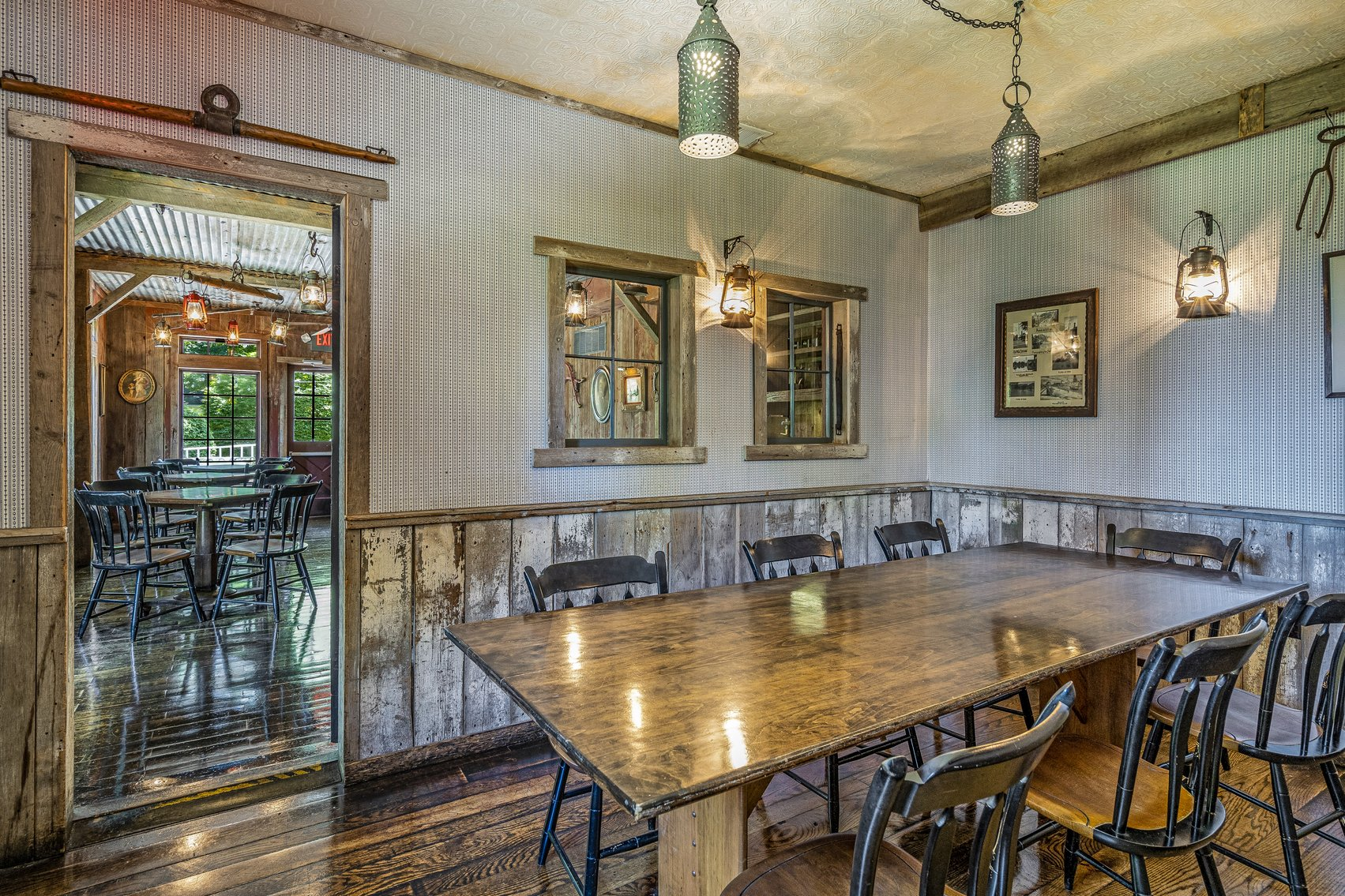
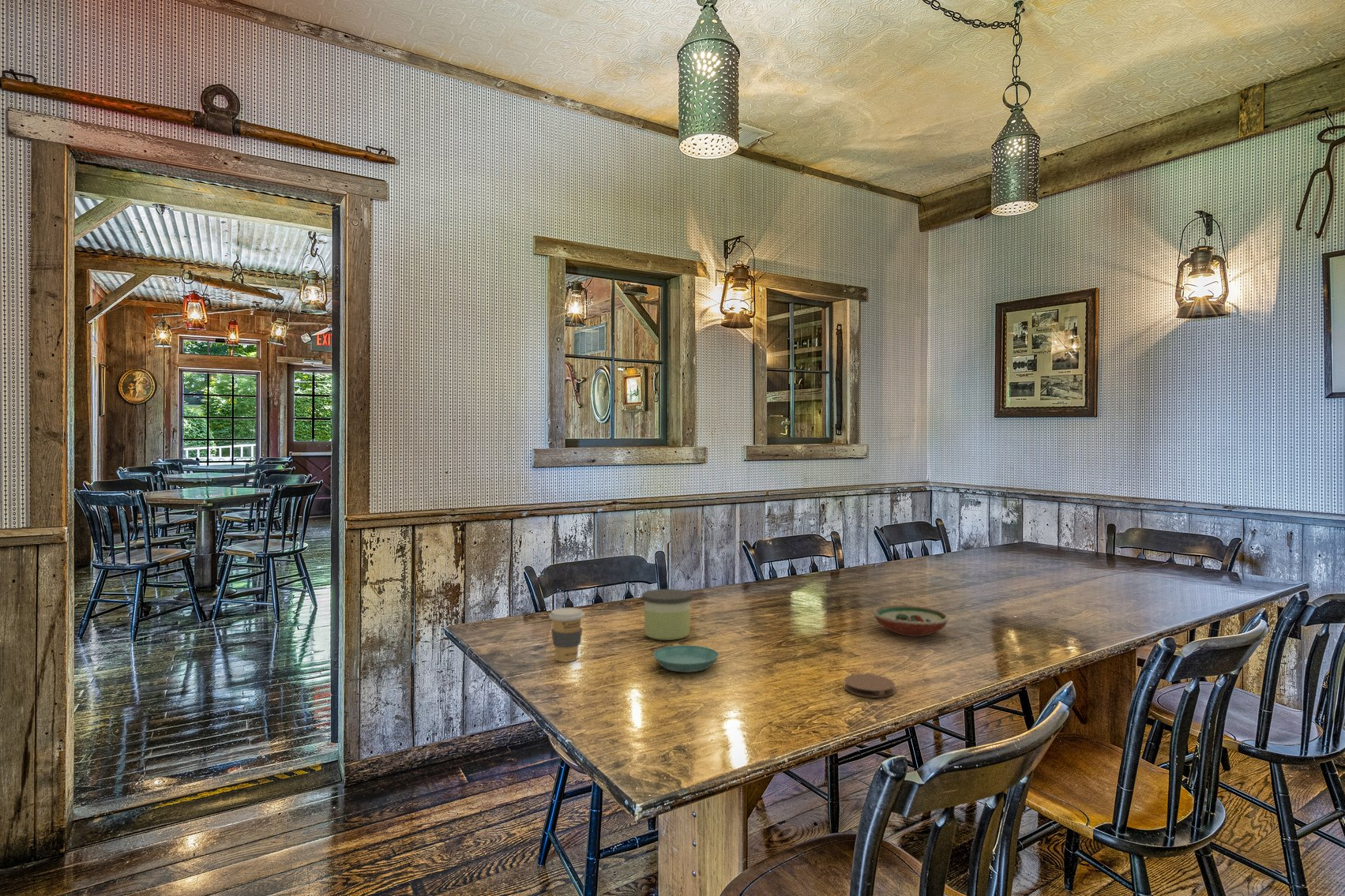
+ saucer (686, 659)
+ coaster (869, 685)
+ candle (667, 614)
+ decorative bowl (910, 622)
+ coffee cup (566, 635)
